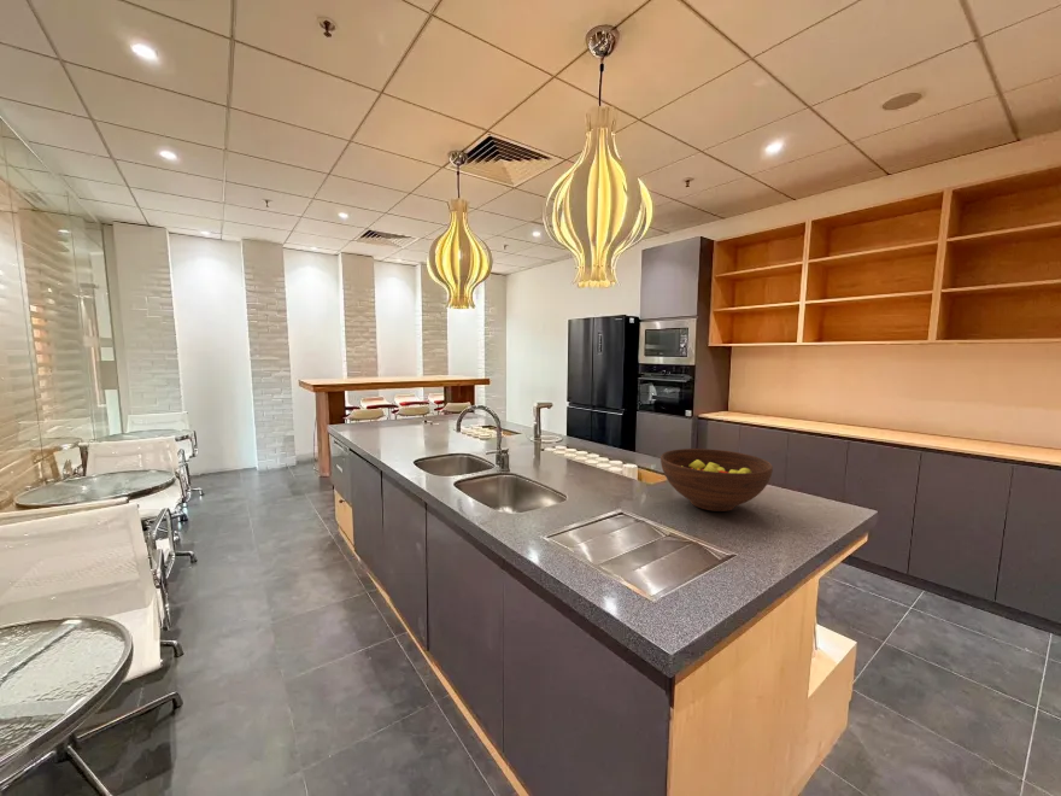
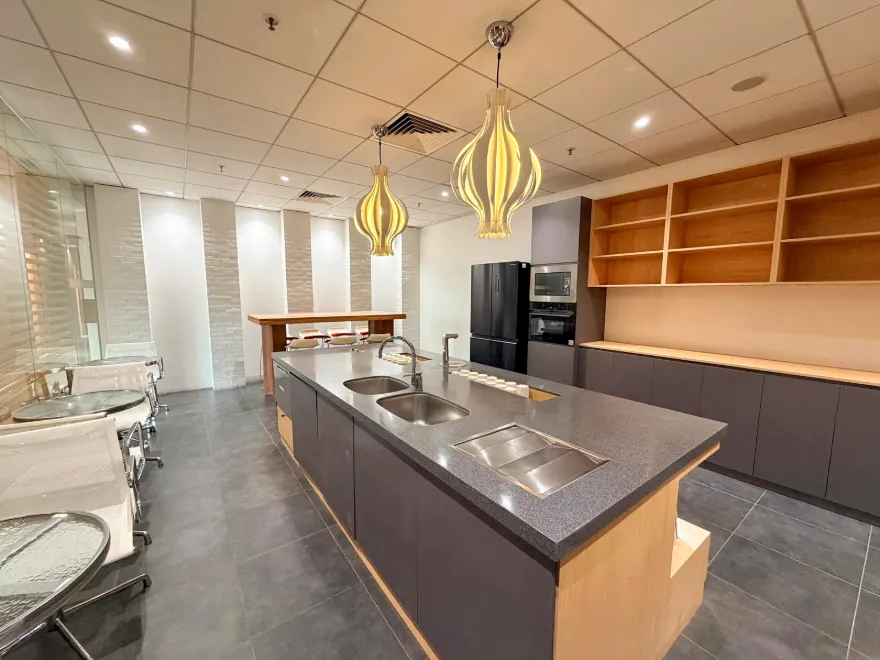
- fruit bowl (713, 482)
